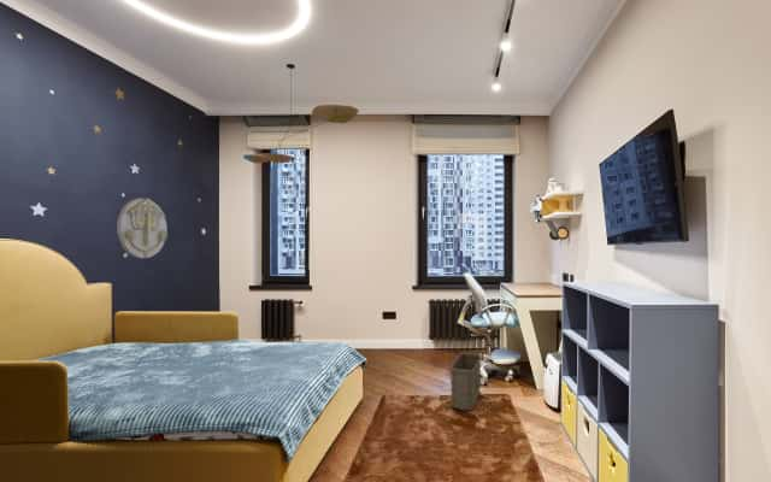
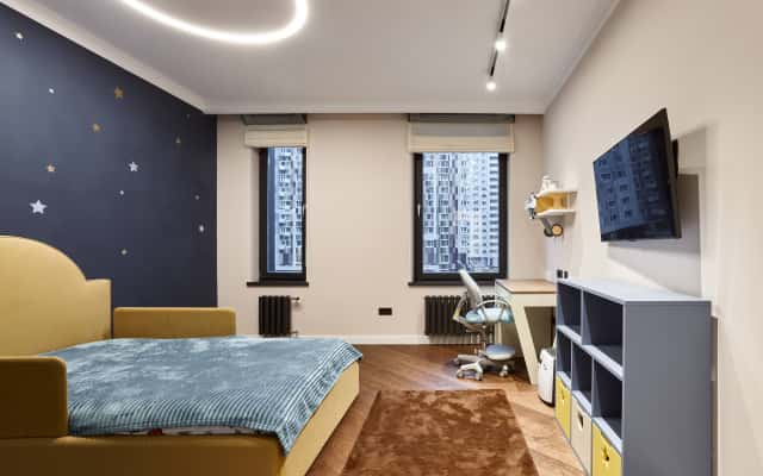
- basket (466, 378)
- ceiling mobile (300, 131)
- wall decoration (146, 228)
